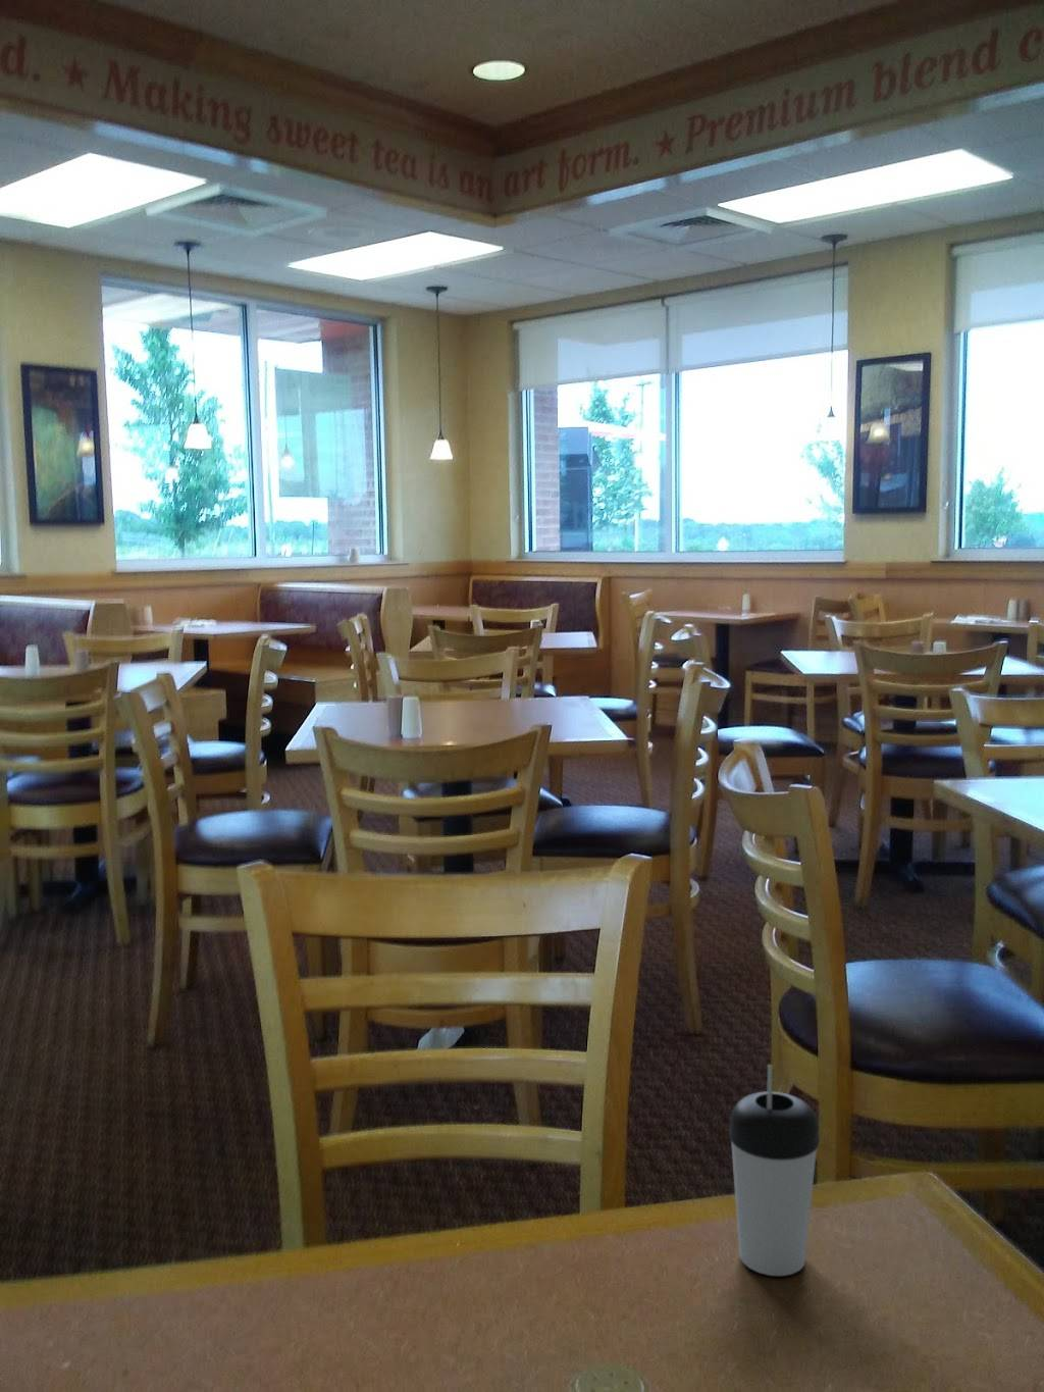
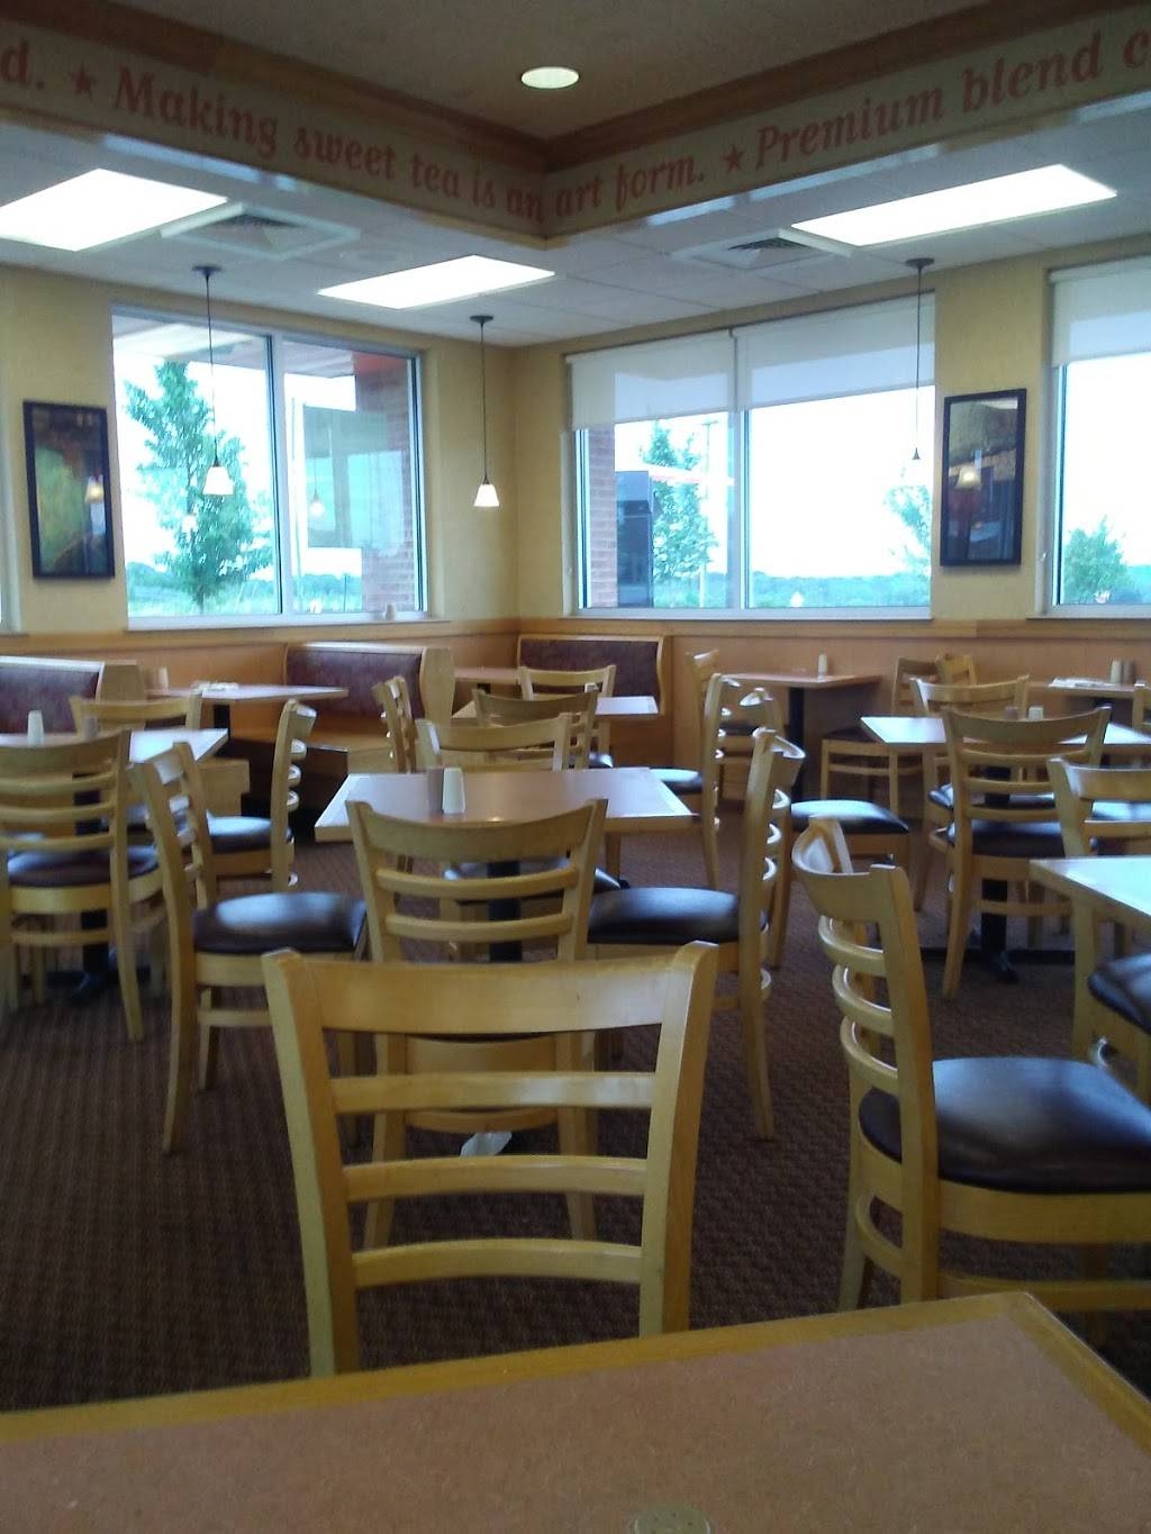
- beverage cup (773, 1159)
